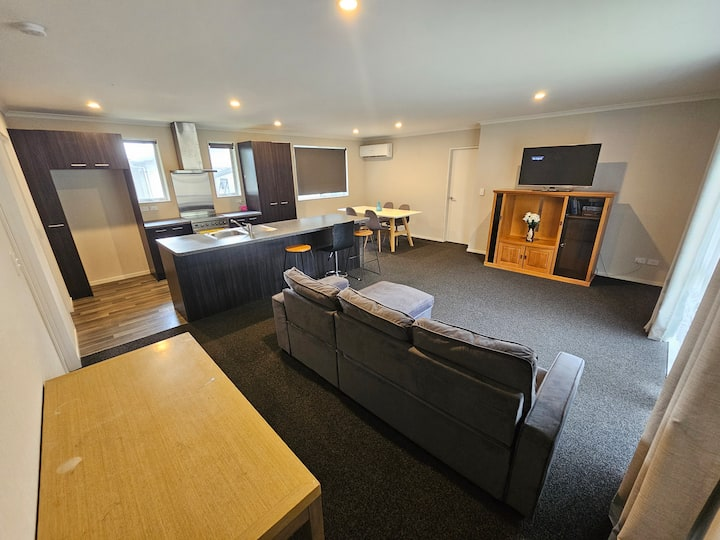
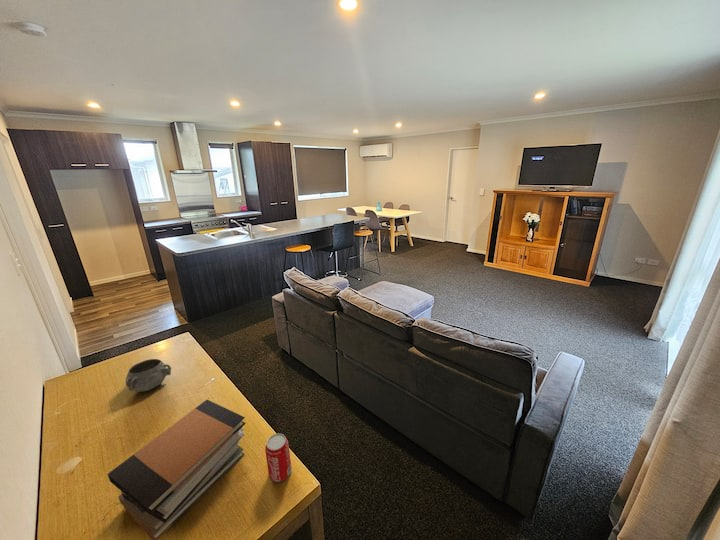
+ beverage can (278, 457)
+ decorative bowl (147, 377)
+ book stack (187, 460)
